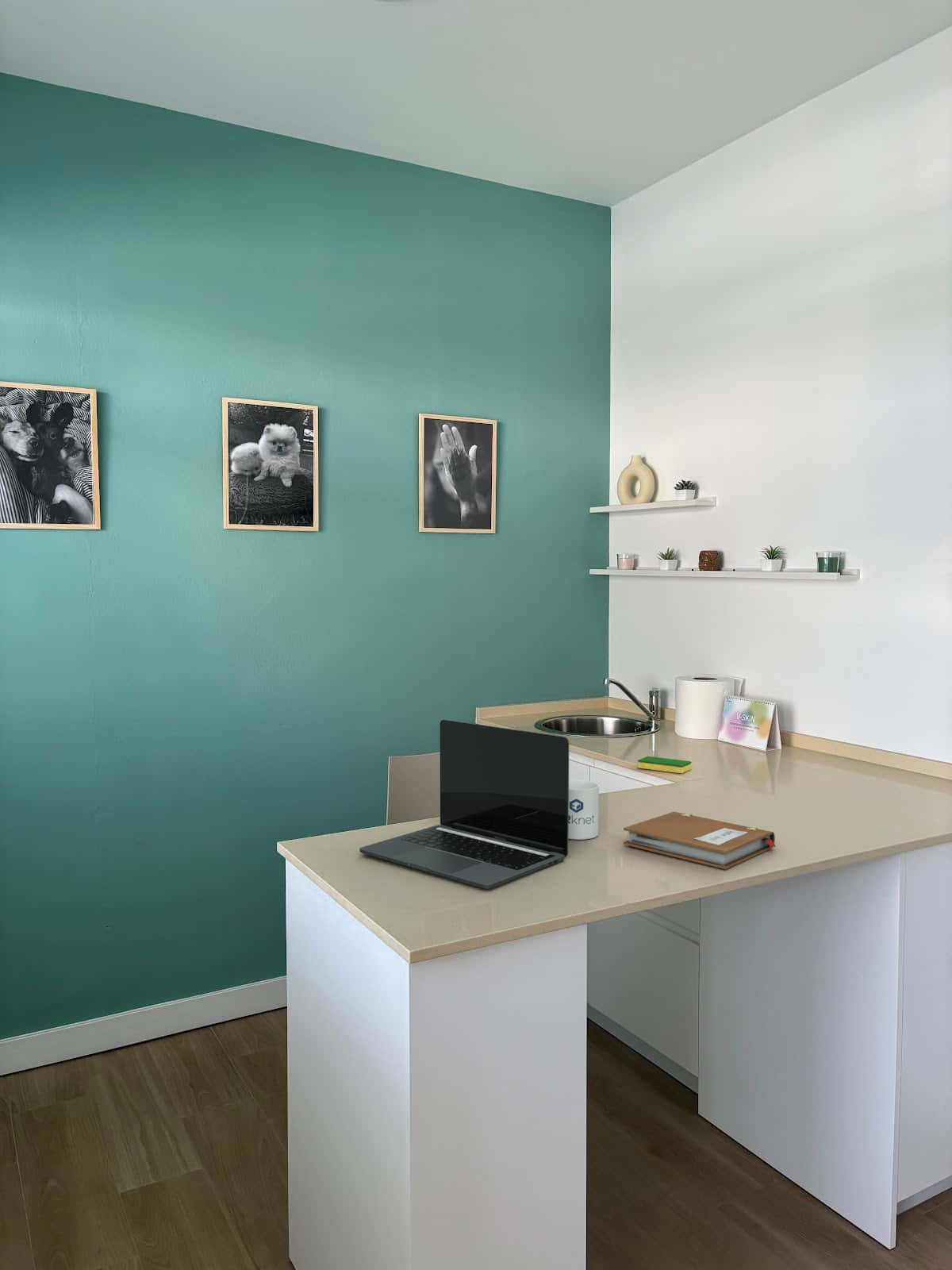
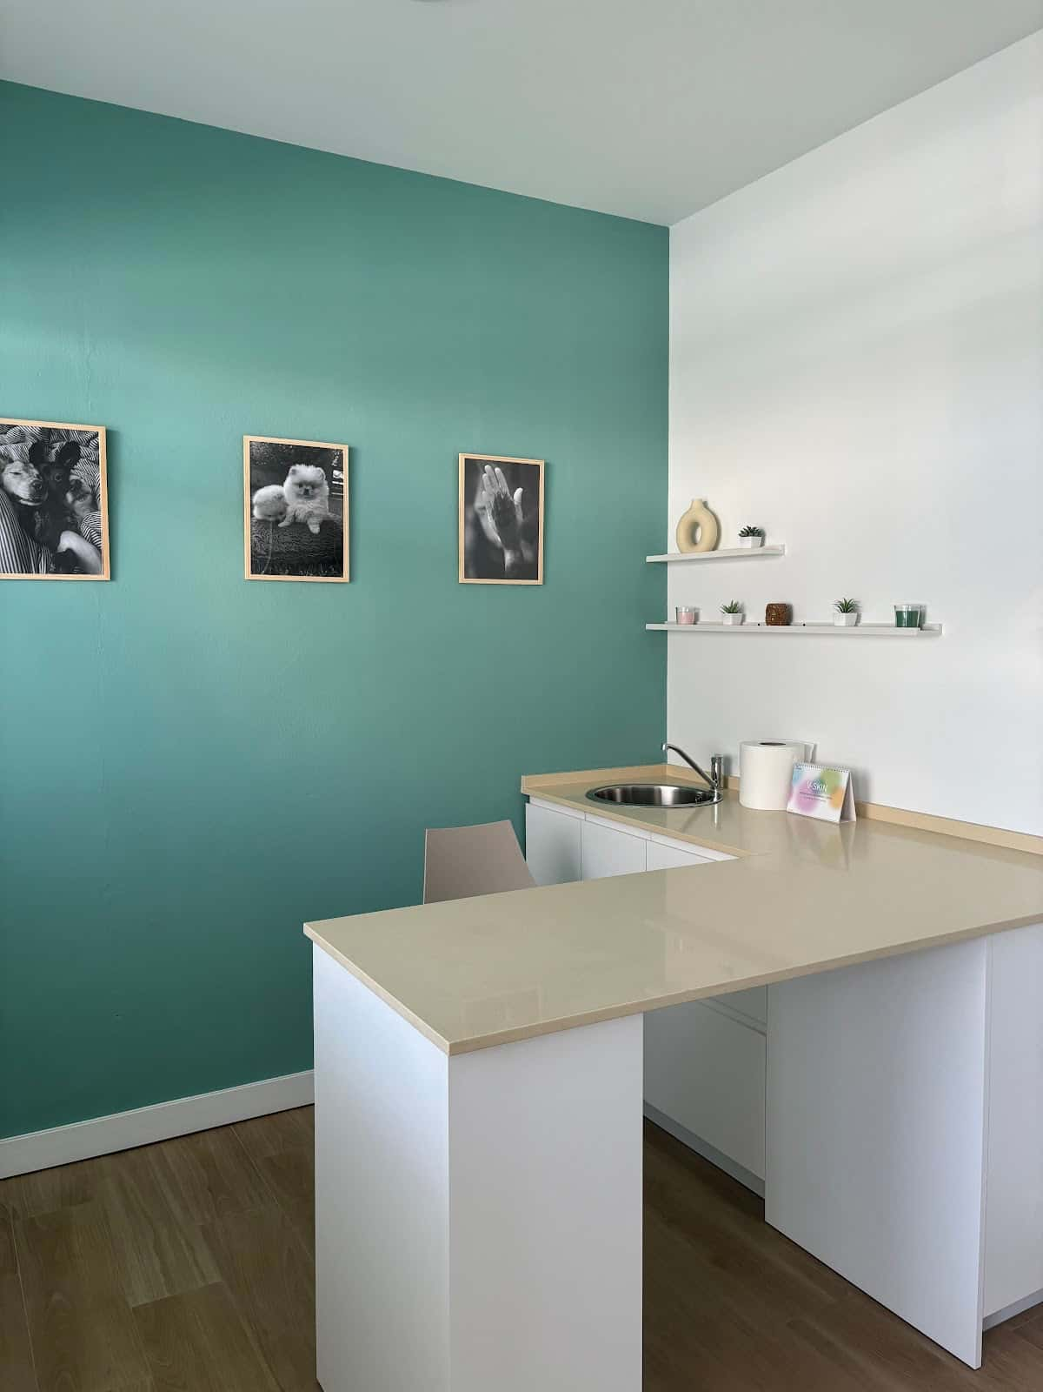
- laptop (462, 796)
- notebook (701, 837)
- mug (570, 808)
- dish sponge (664, 764)
